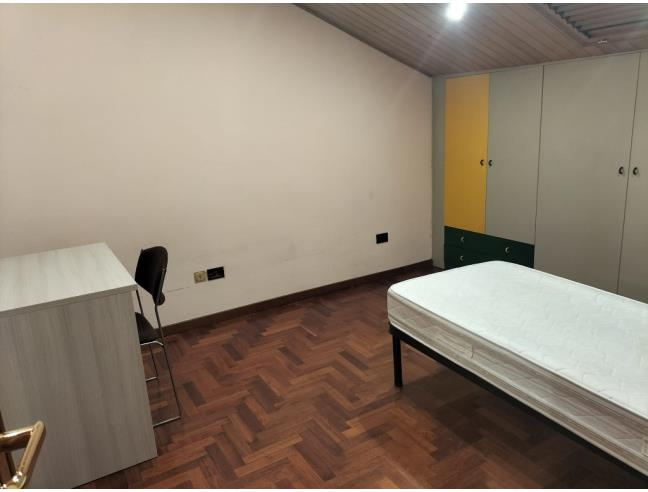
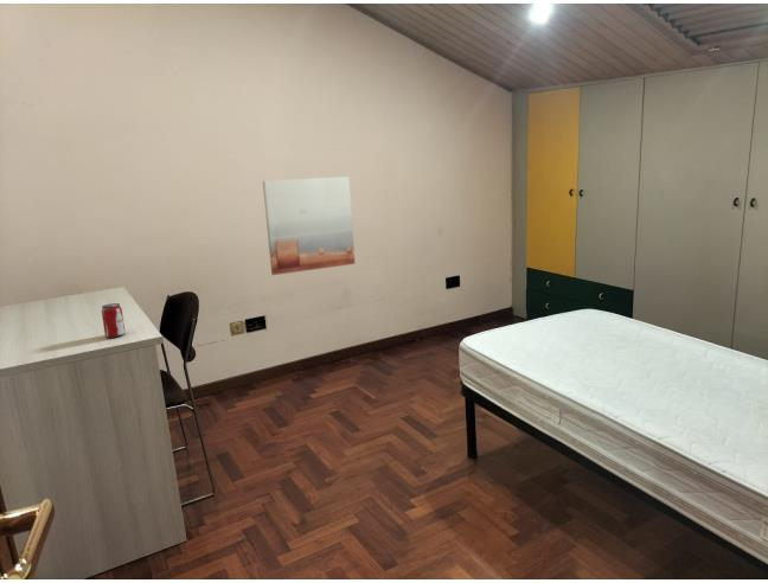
+ beverage can (113, 320)
+ wall art (311, 224)
